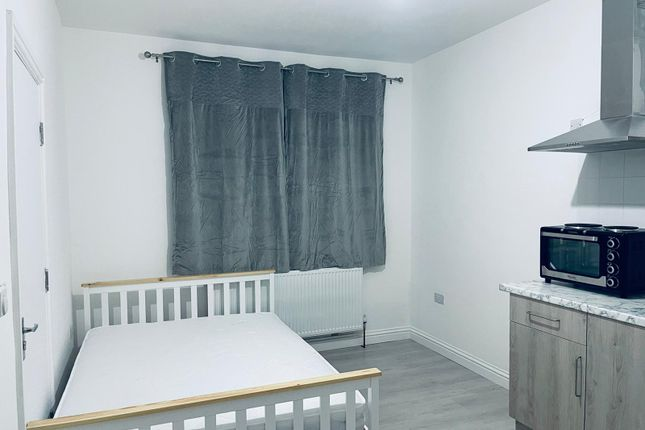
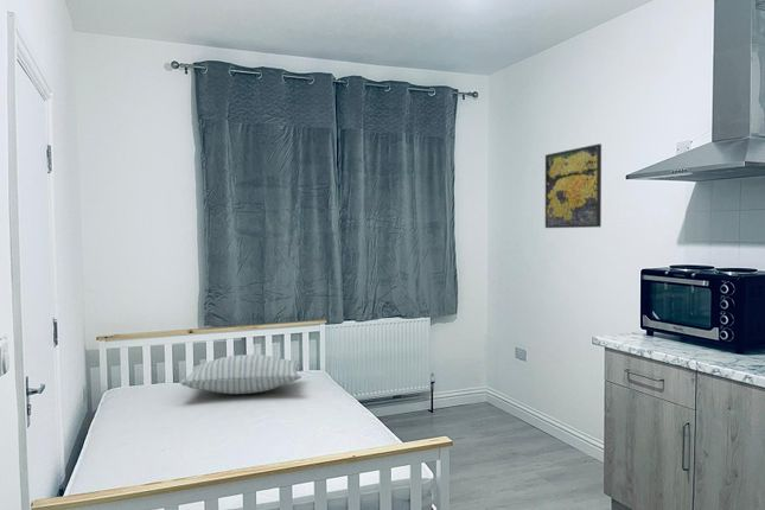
+ pillow (244, 374)
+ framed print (570, 189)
